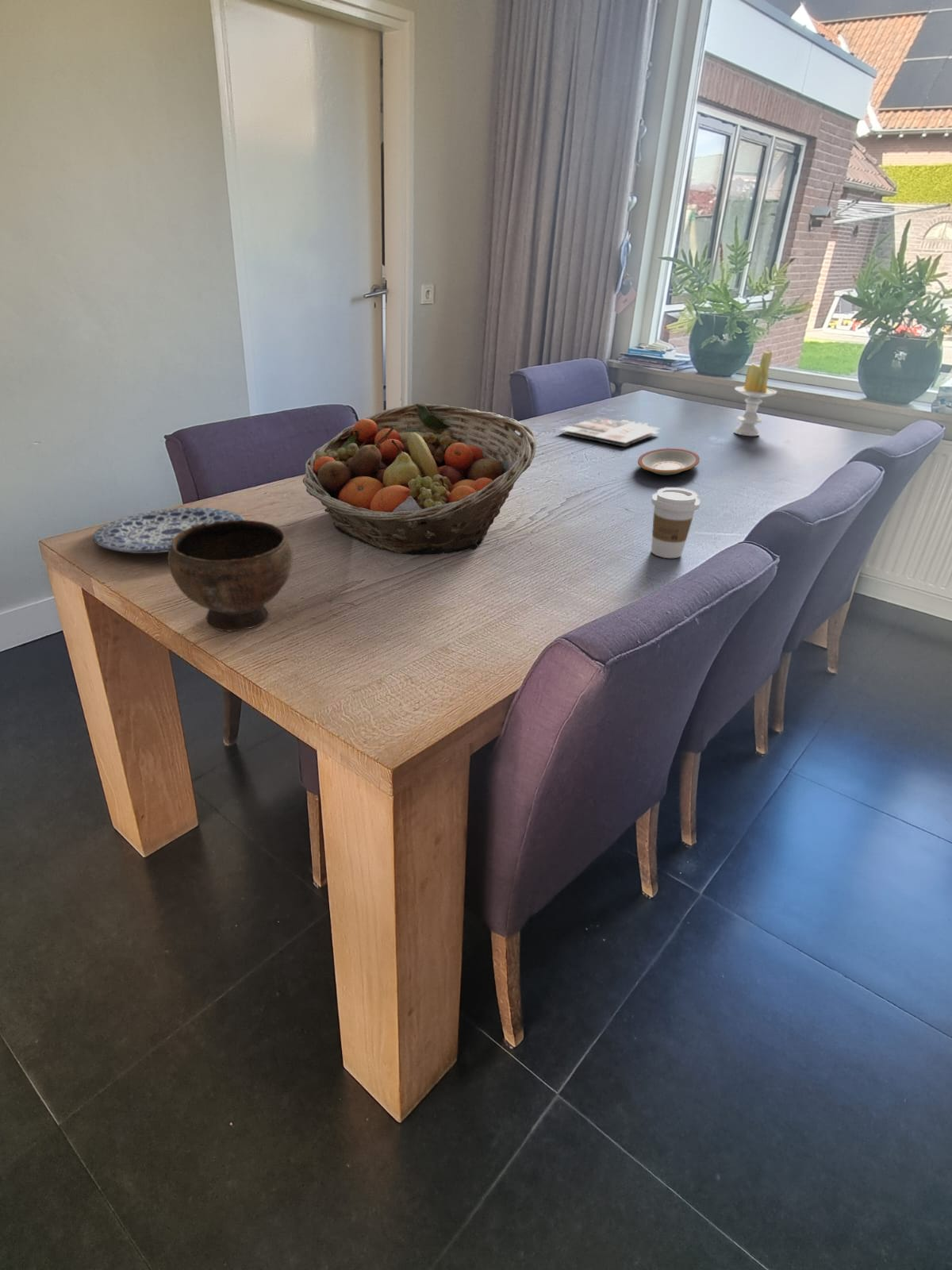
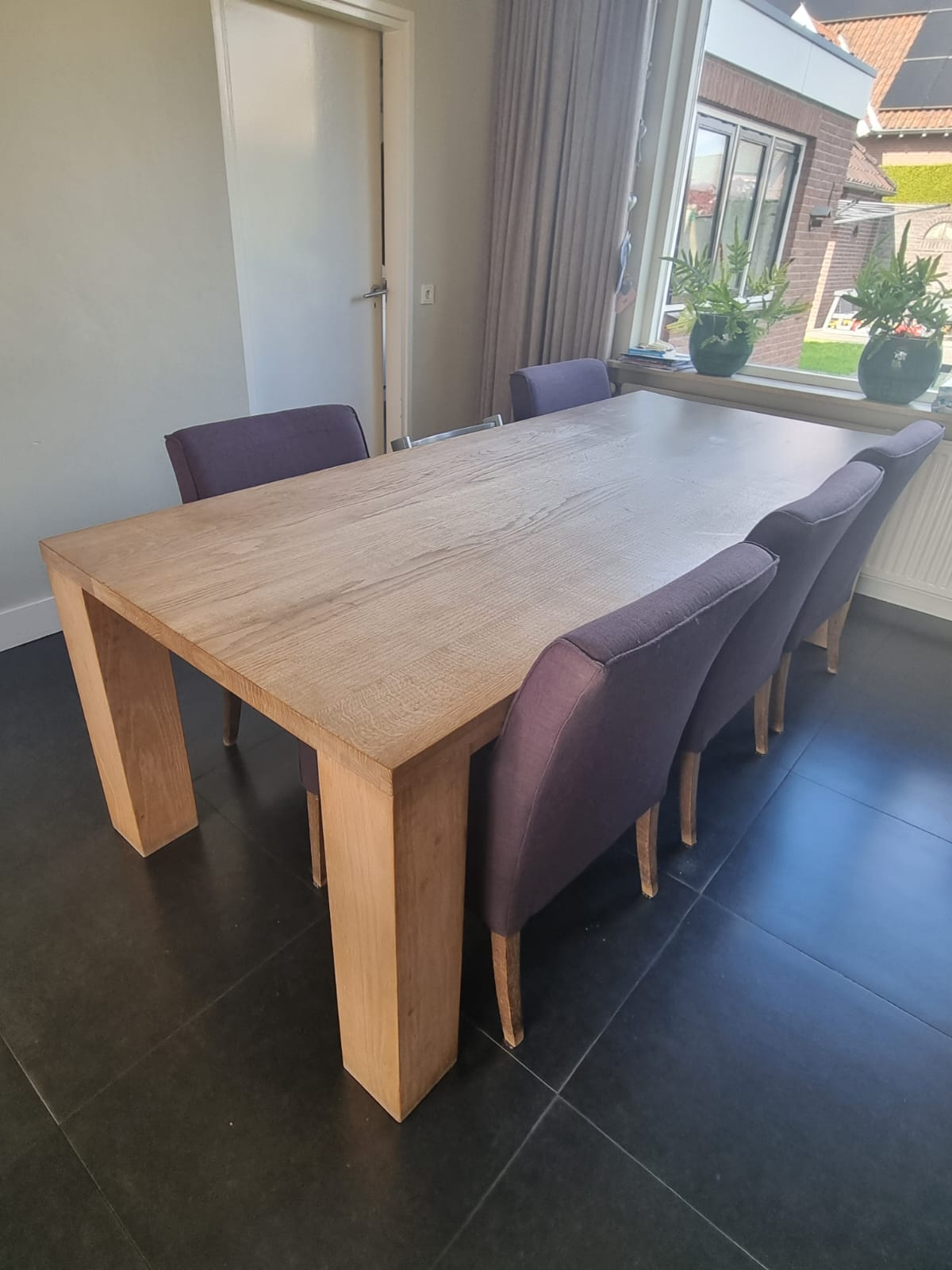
- magazine (616, 429)
- plate (668, 464)
- plate (171, 529)
- fruit basket (416, 474)
- bowl (235, 579)
- candle (754, 393)
- coffee cup (671, 523)
